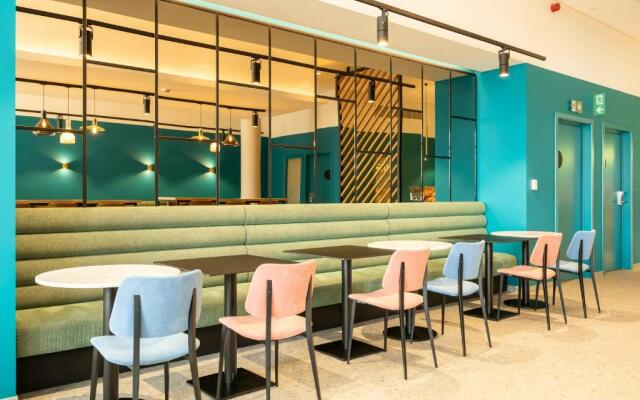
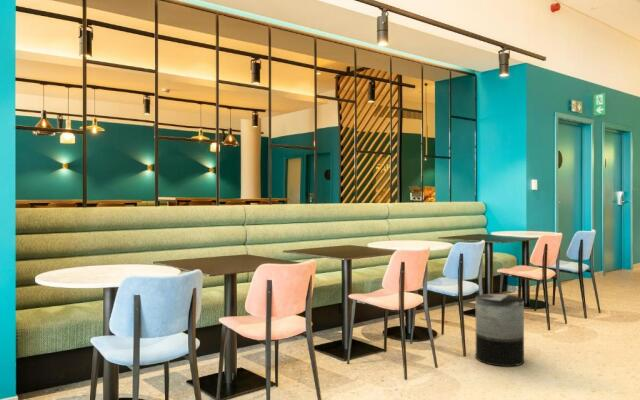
+ trash can (499, 328)
